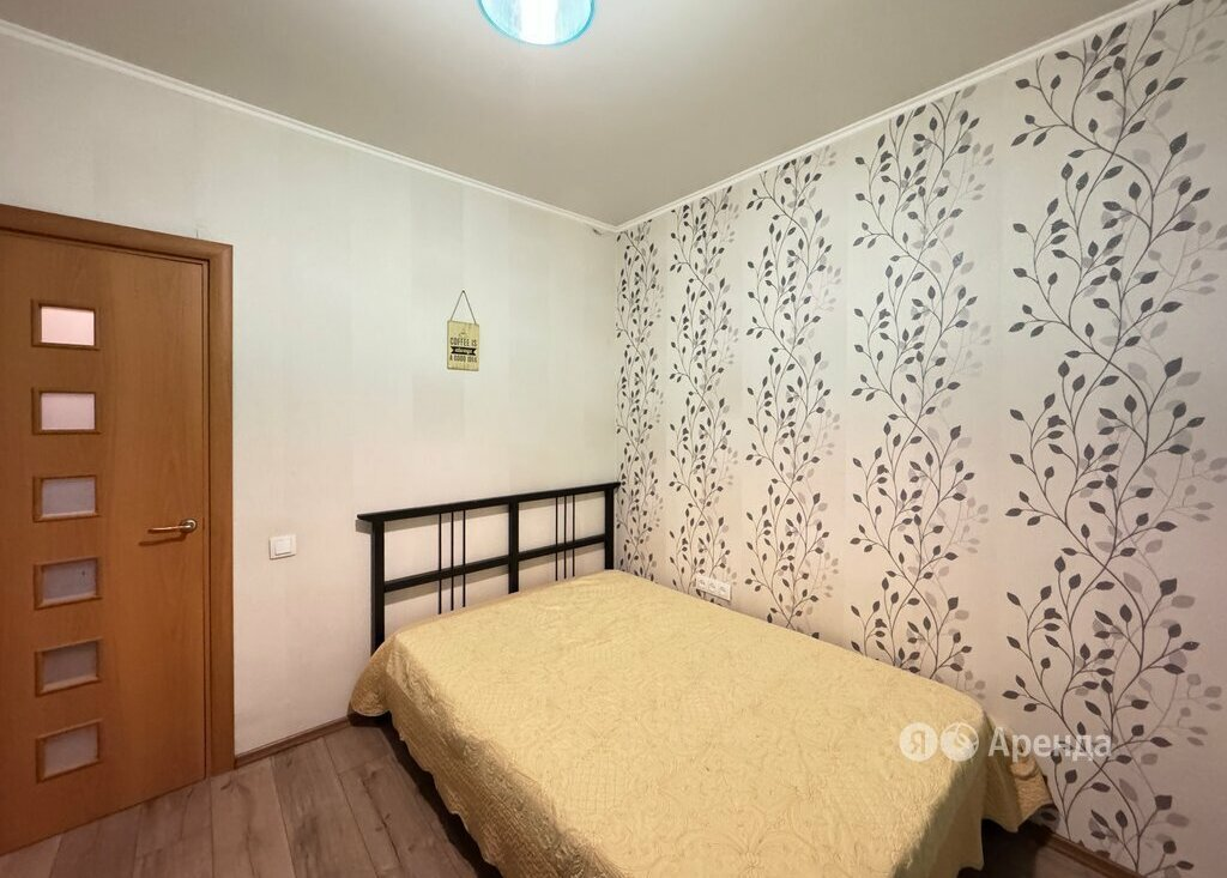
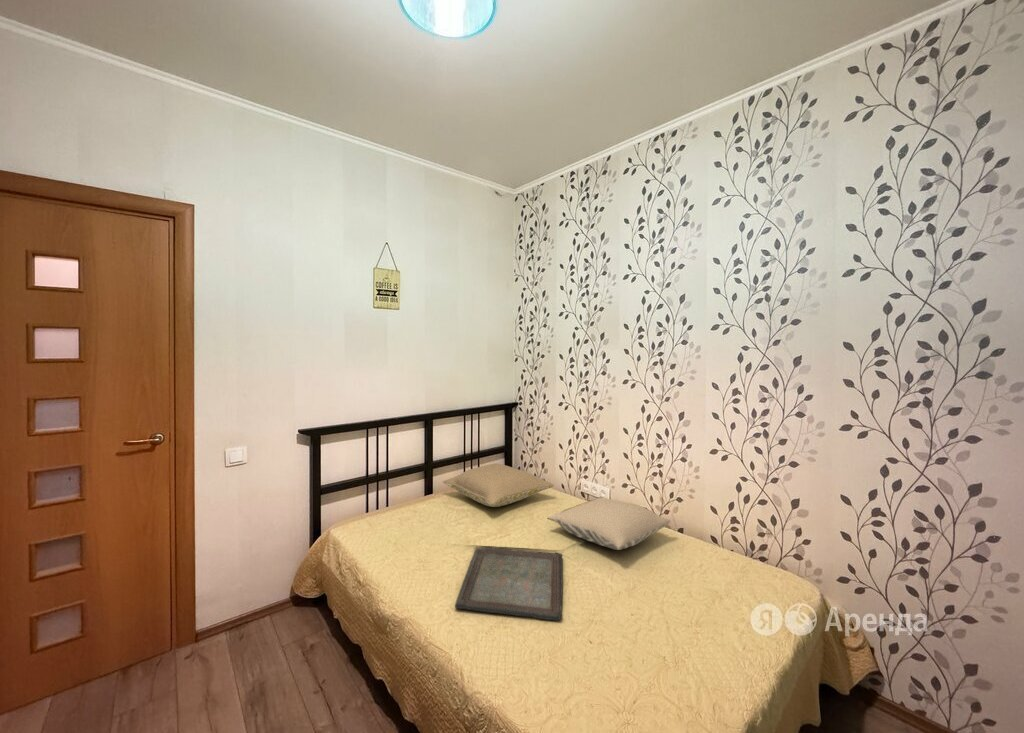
+ serving tray (512, 577)
+ pillow (607, 520)
+ pillow (497, 483)
